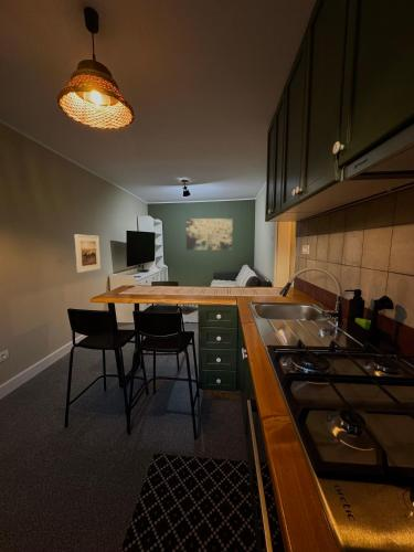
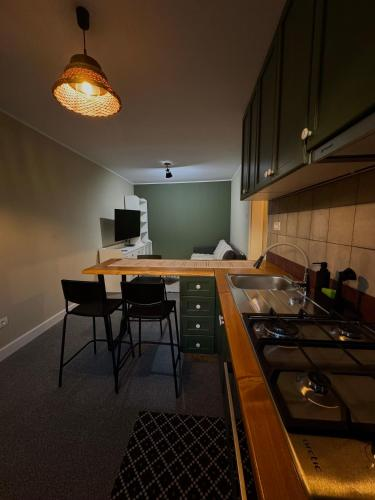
- wall art (209, 234)
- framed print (88, 253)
